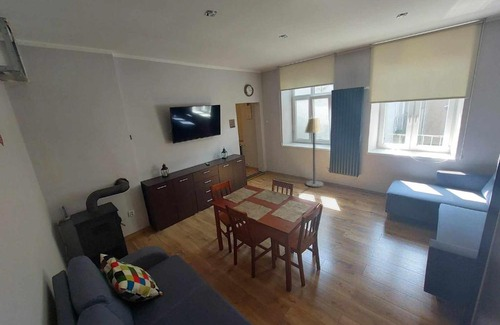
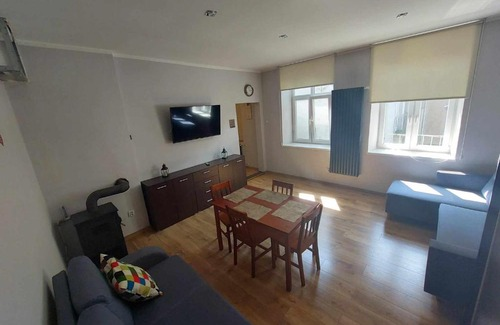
- floor lamp (314, 152)
